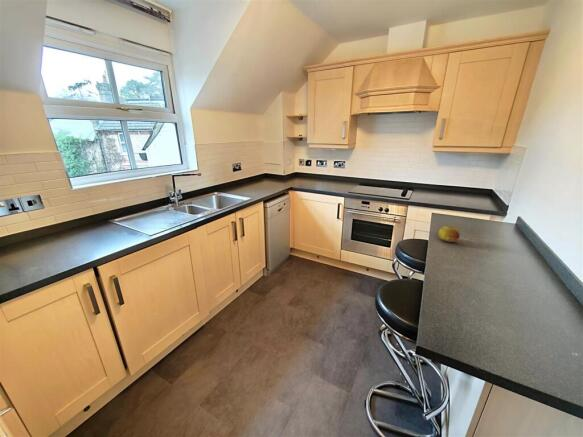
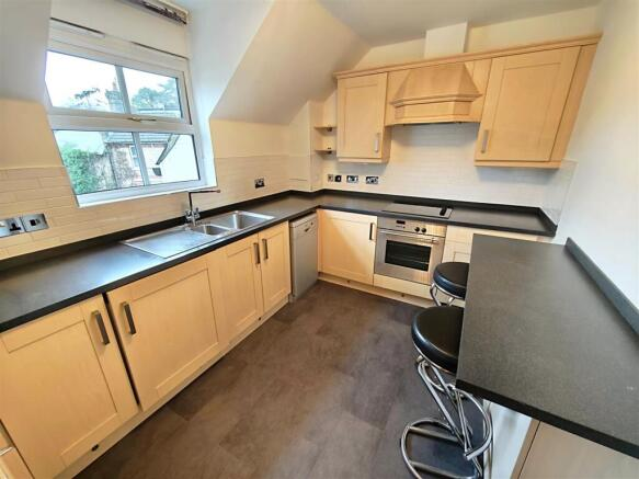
- fruit (448, 234)
